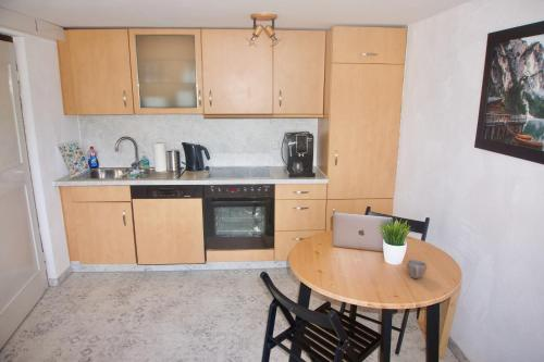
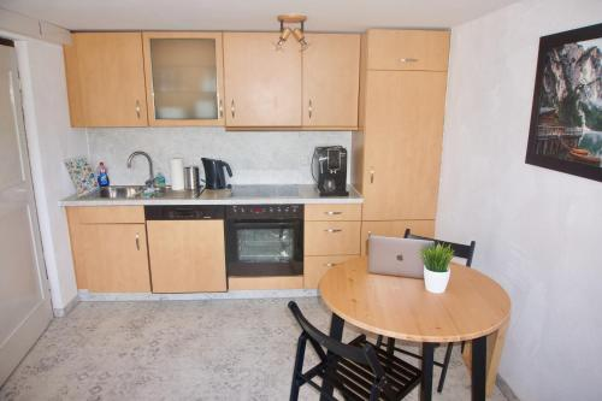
- cup (417, 271)
